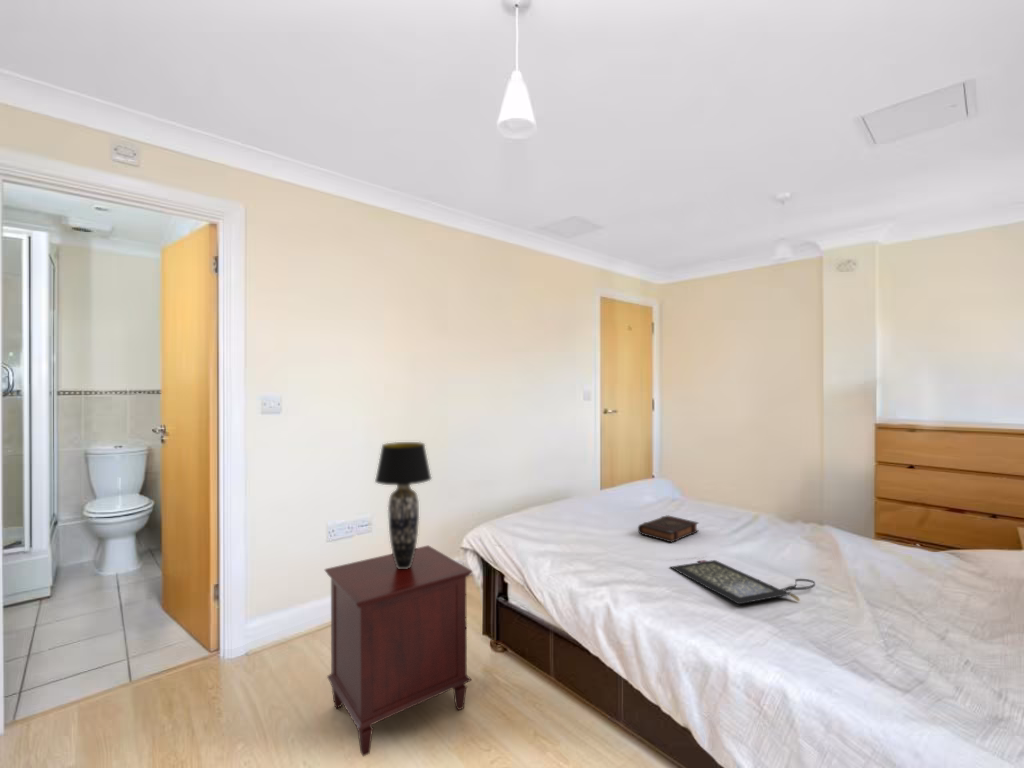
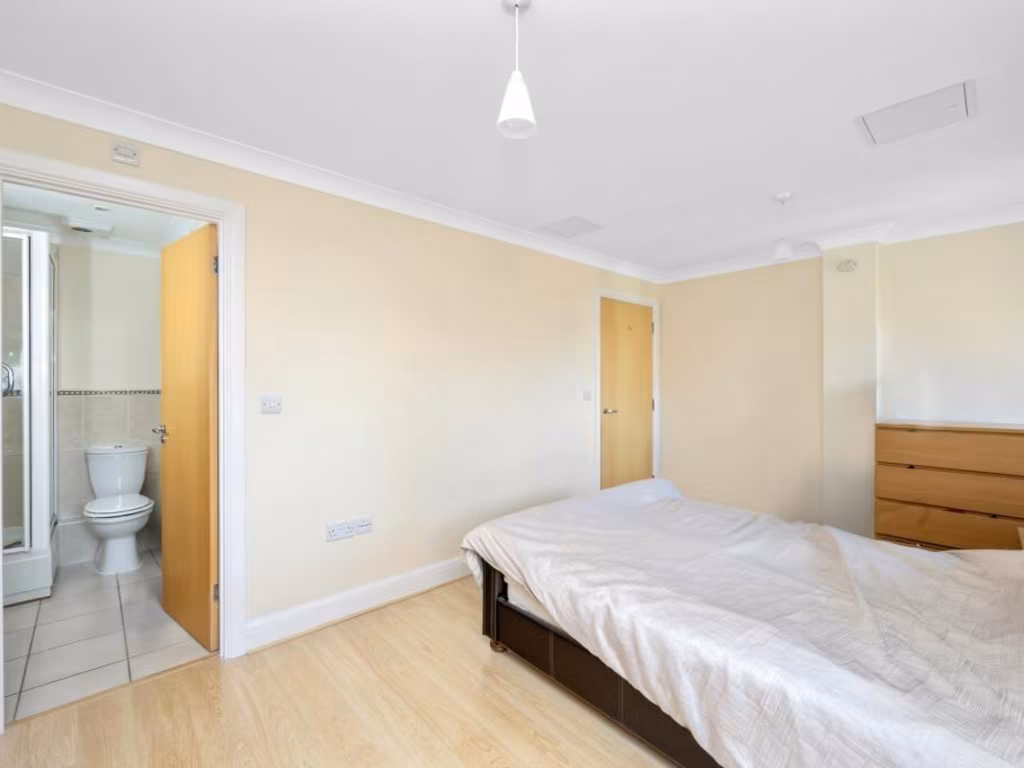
- book (668, 527)
- clutch bag (731, 580)
- nightstand (398, 637)
- table lamp (403, 505)
